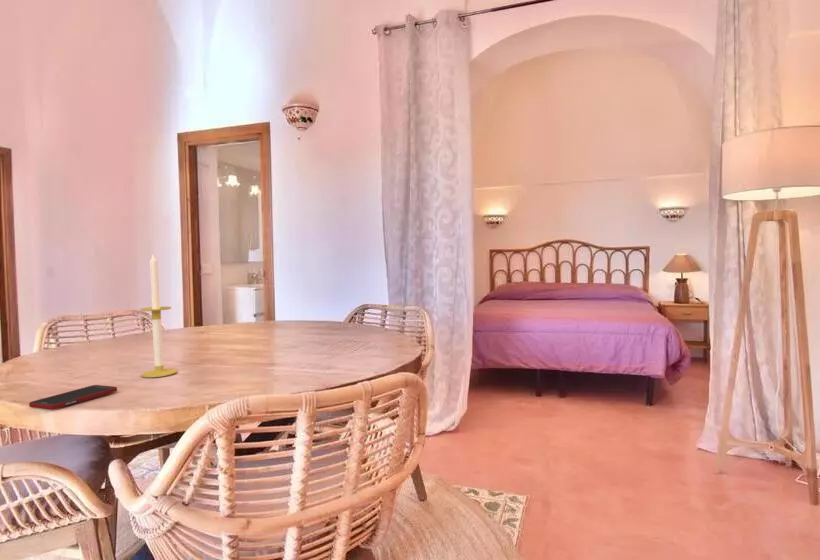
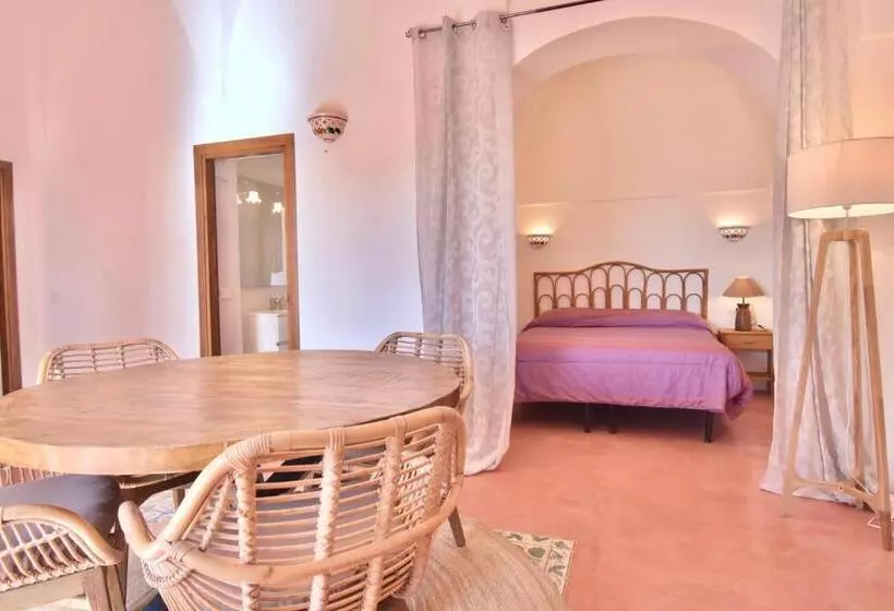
- candle (156, 313)
- cell phone (75, 396)
